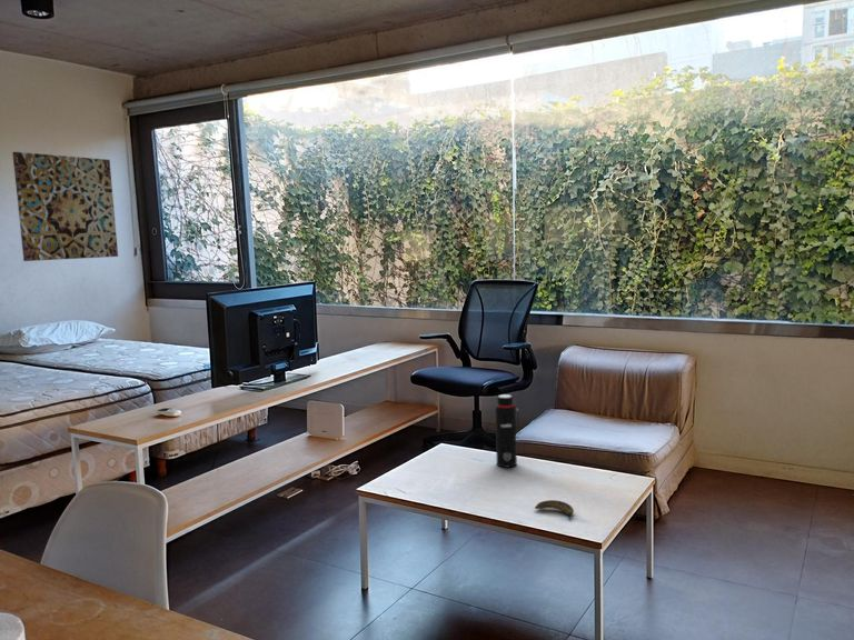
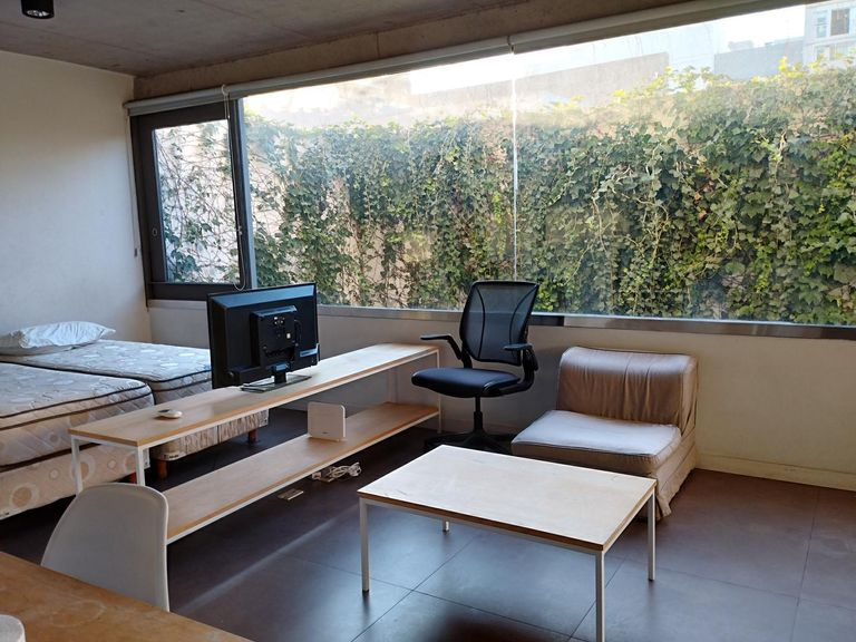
- wall art (68, 208)
- water bottle (507, 430)
- banana (555, 508)
